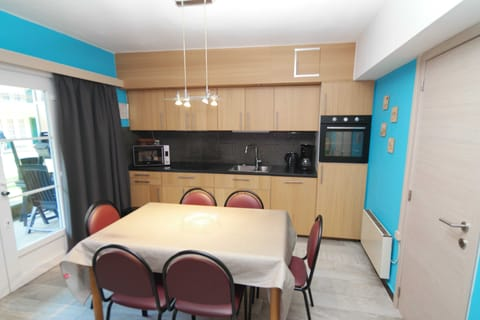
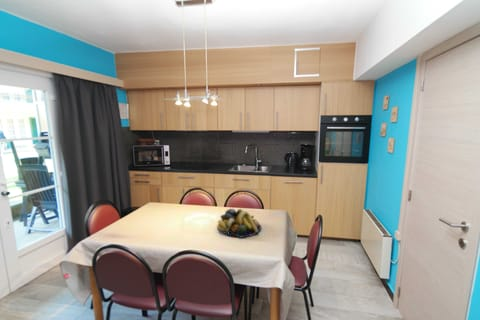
+ fruit bowl (239, 219)
